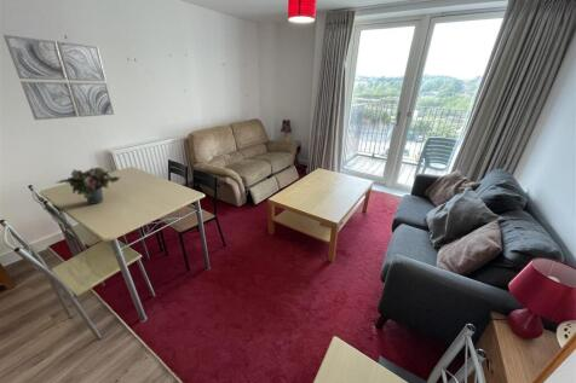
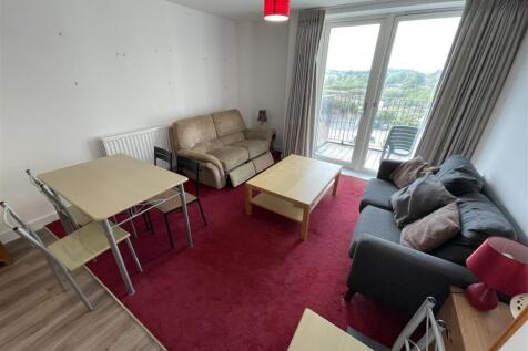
- potted plant (91, 186)
- wall art (67, 82)
